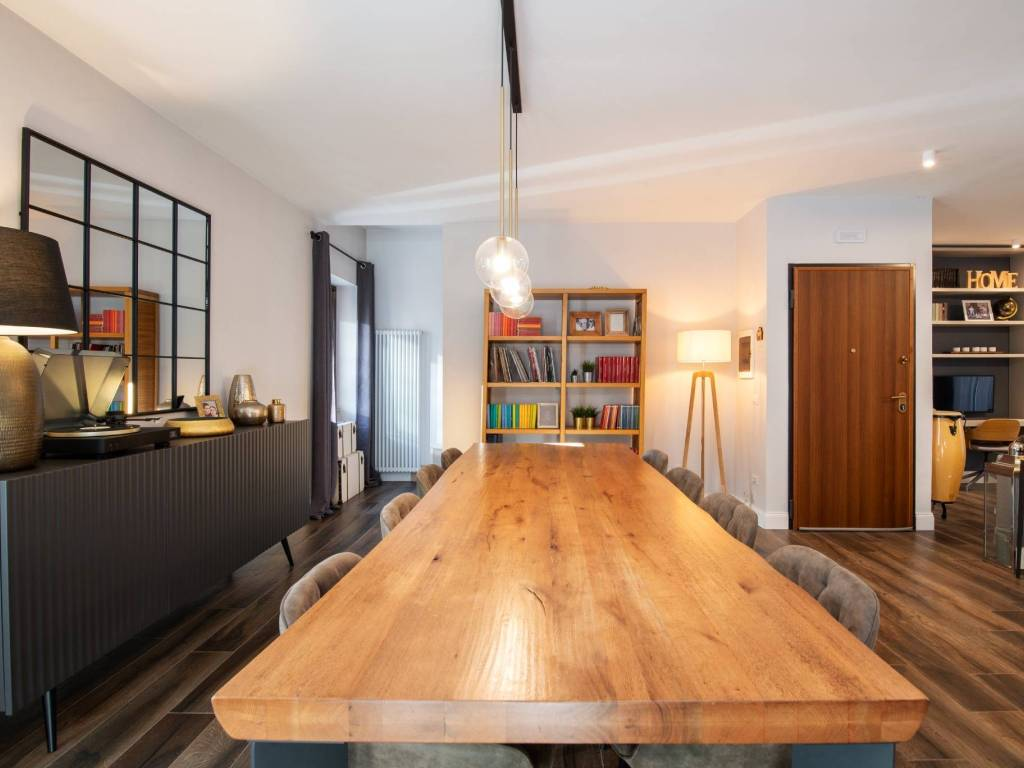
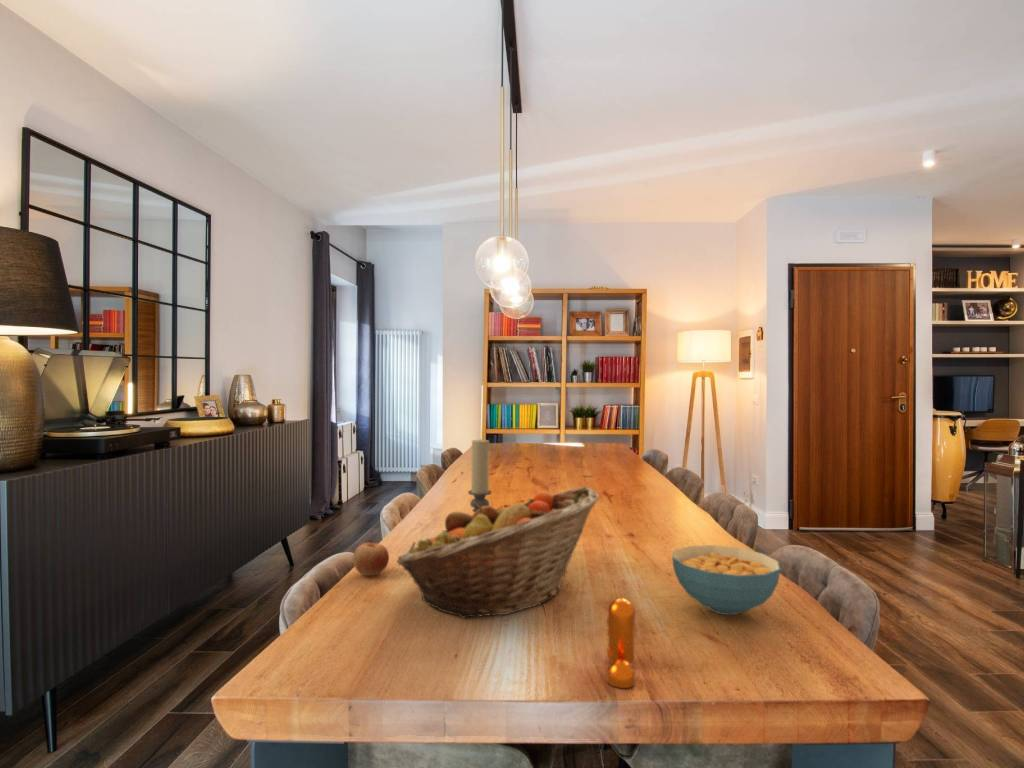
+ apple (370, 556)
+ candle holder (484, 486)
+ fruit basket (503, 539)
+ pepper shaker (620, 638)
+ cereal bowl (724, 584)
